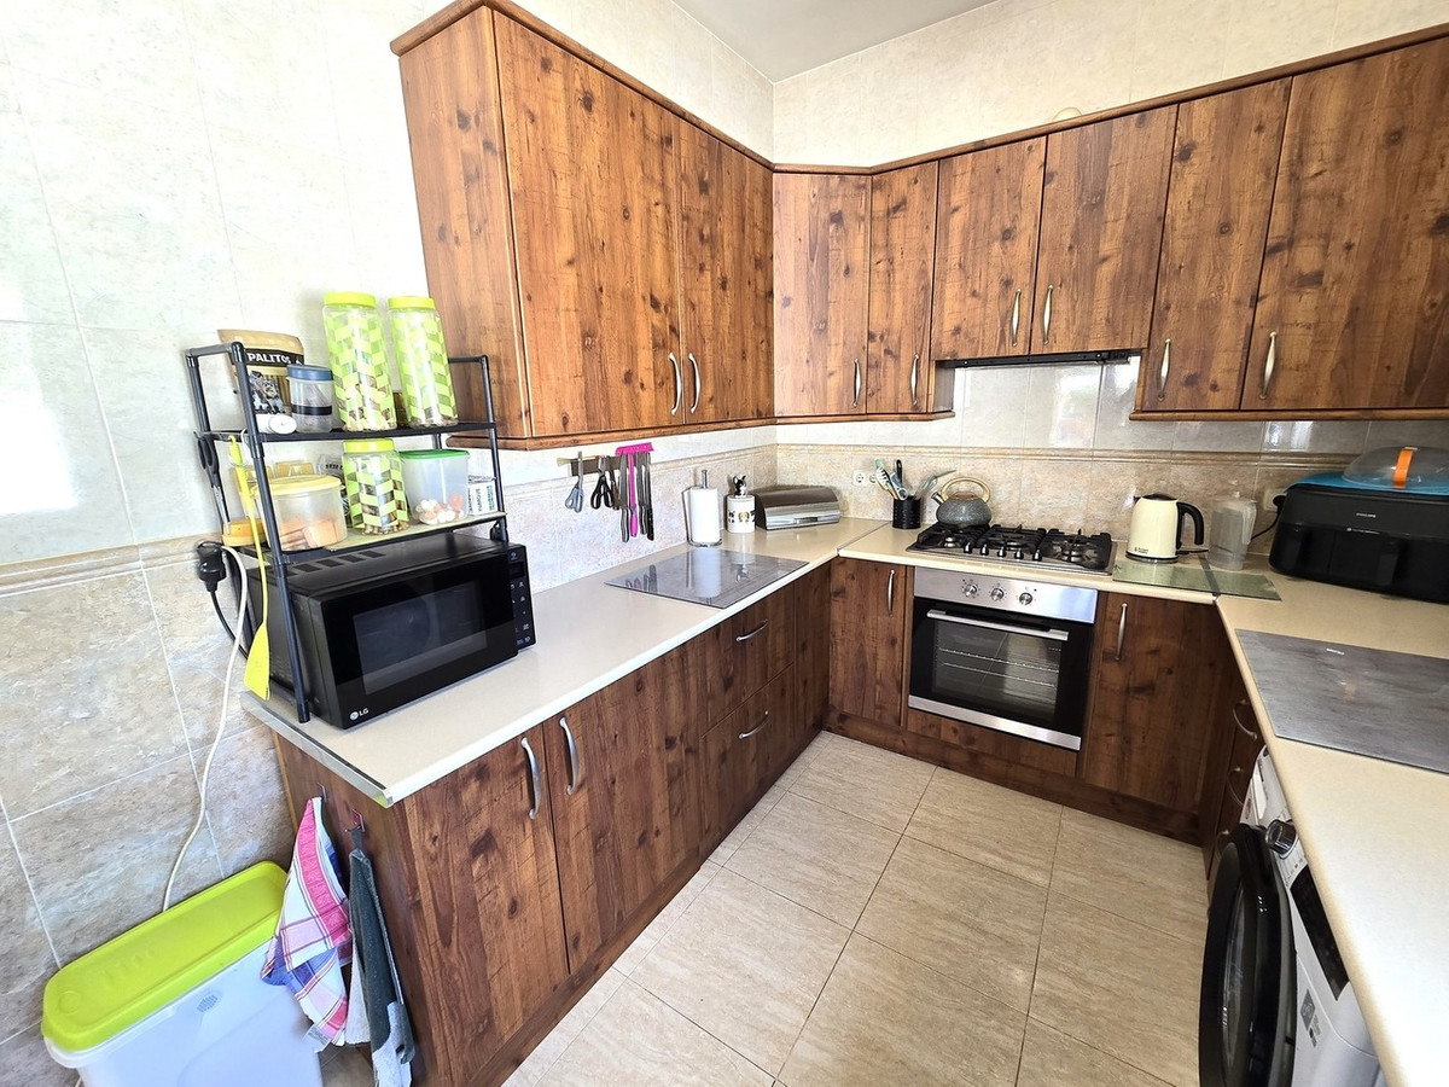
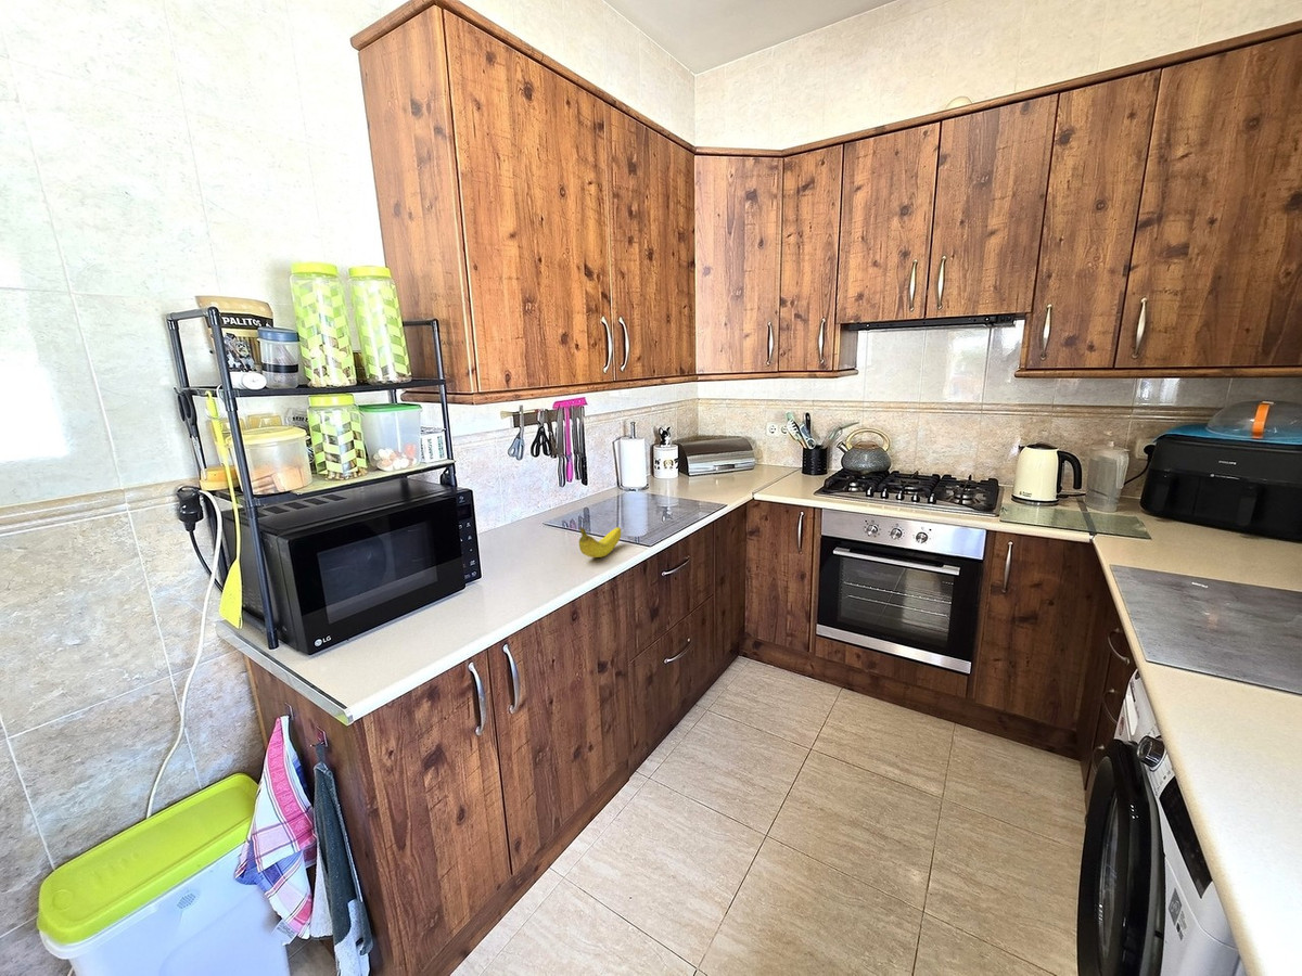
+ fruit (601, 539)
